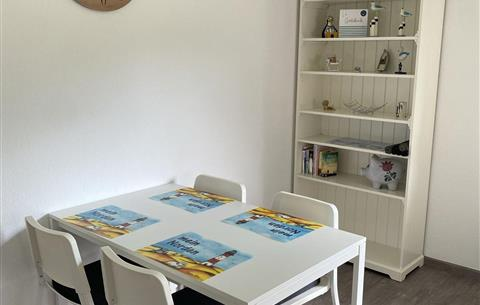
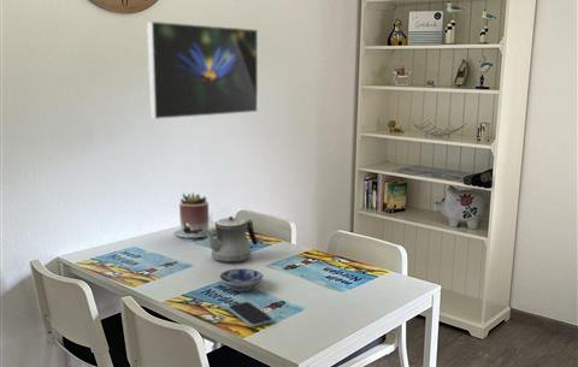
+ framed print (207, 71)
+ smartphone (249, 313)
+ teapot (230, 237)
+ succulent planter (193, 213)
+ bowl (241, 280)
